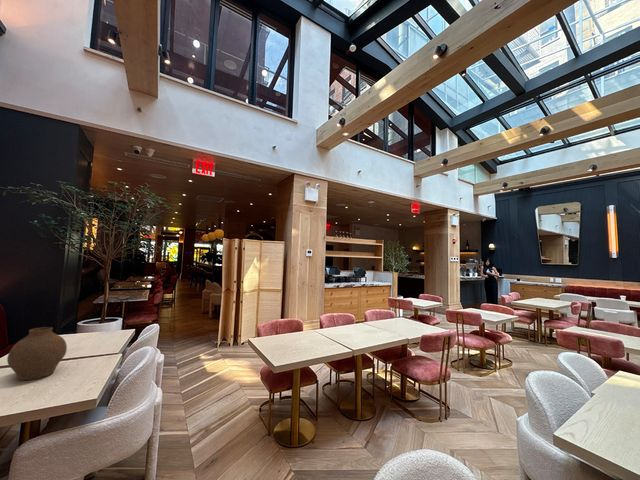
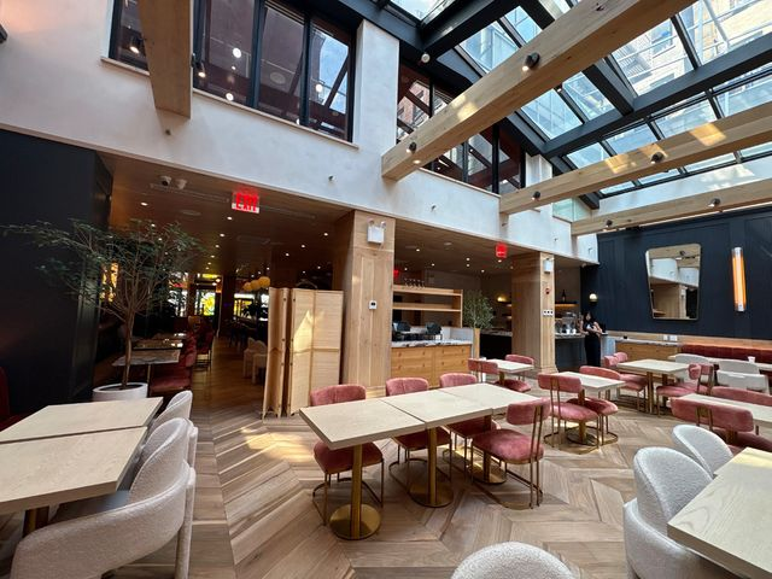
- vase (38, 351)
